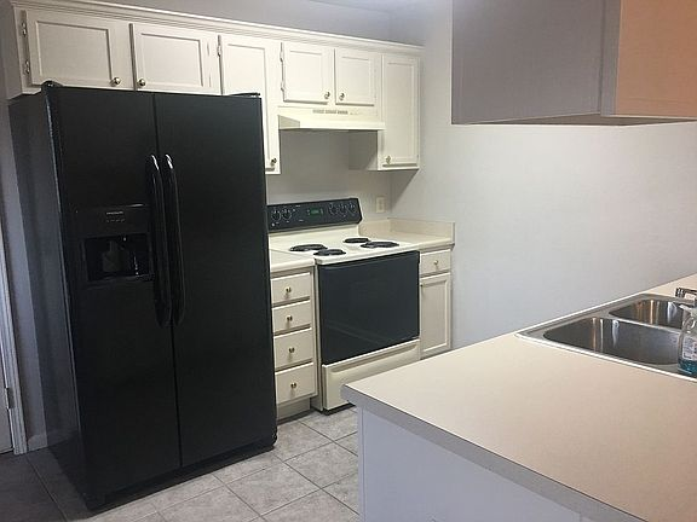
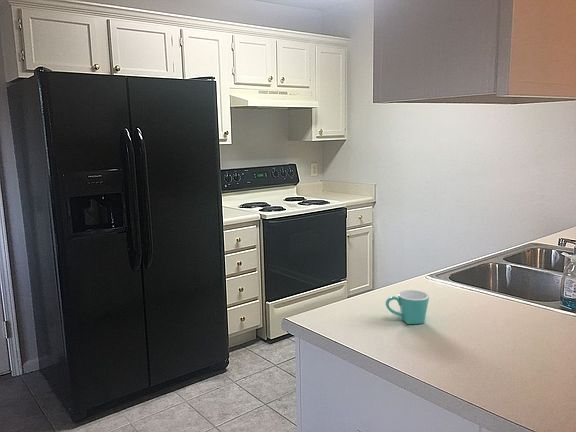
+ mug (406, 307)
